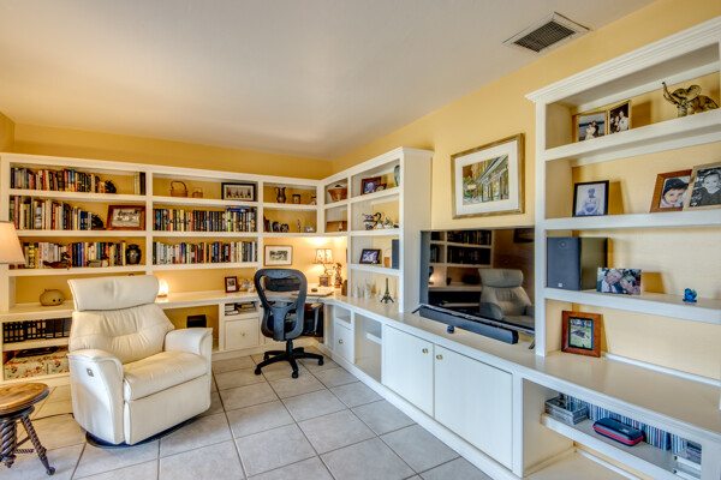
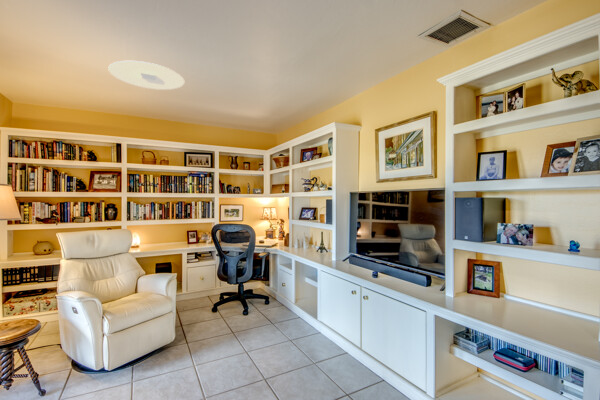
+ ceiling light (148, 73)
